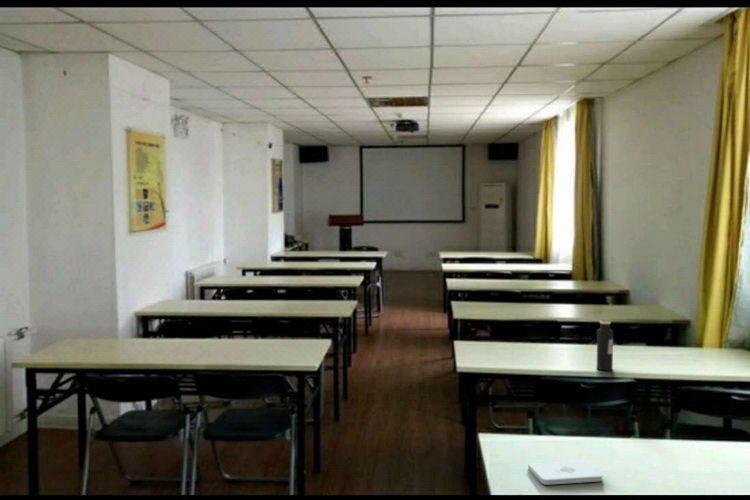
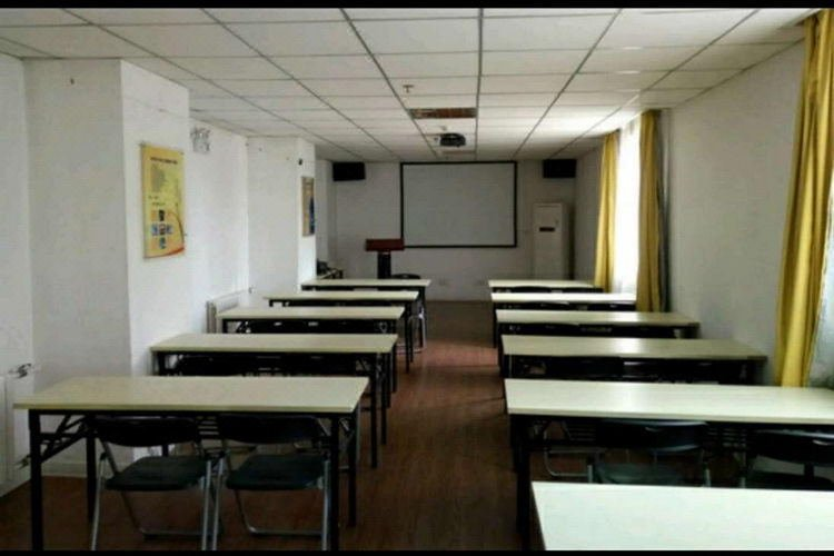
- notepad (565, 472)
- water bottle (604, 344)
